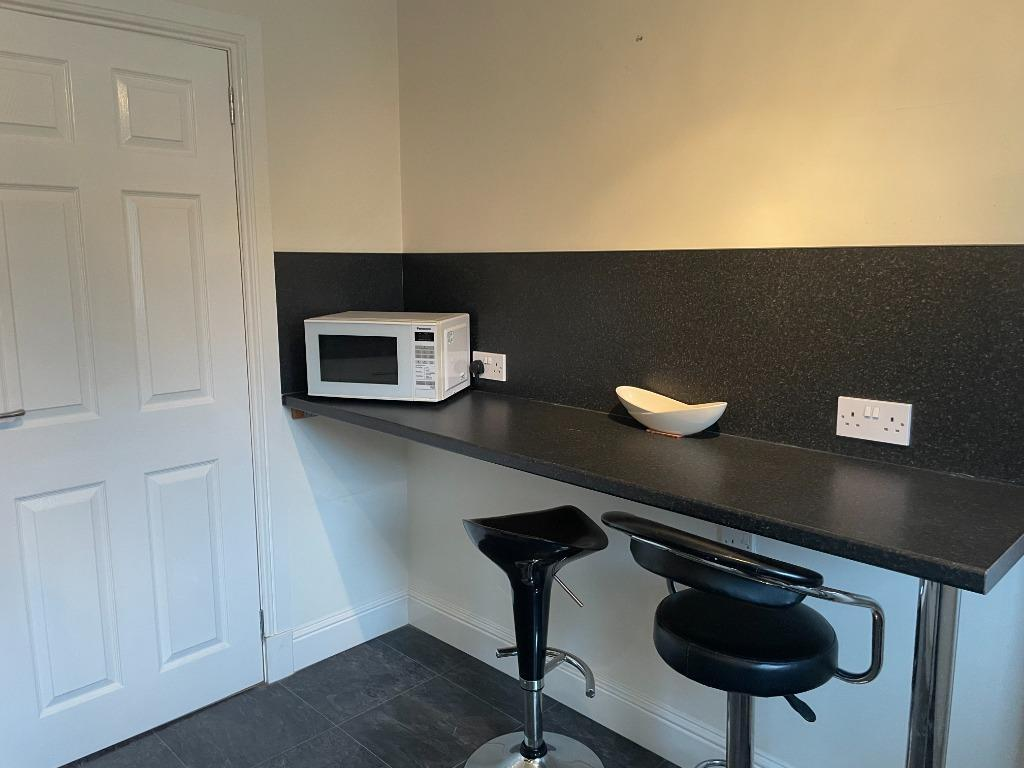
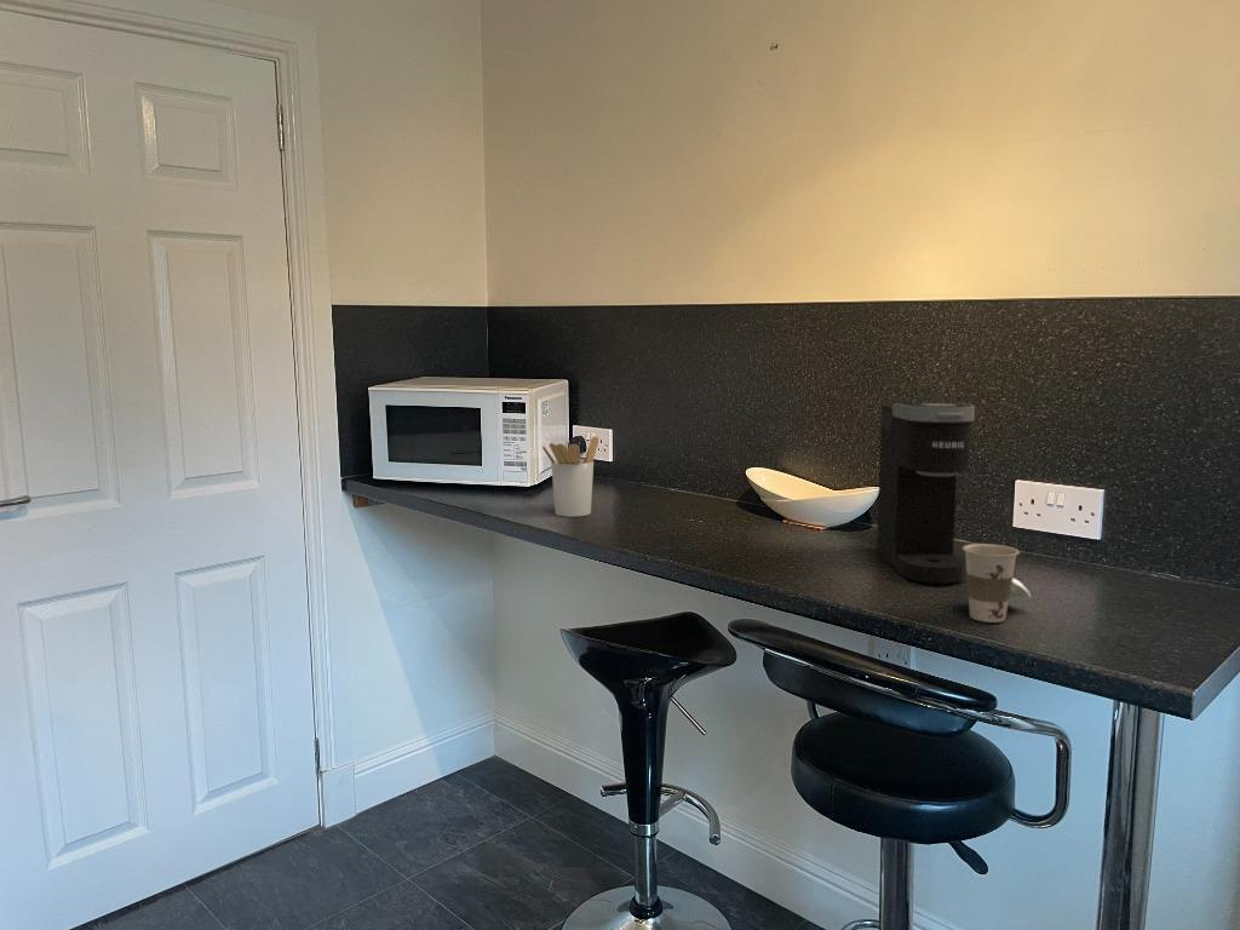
+ coffee maker (922, 484)
+ cup (994, 580)
+ utensil holder (570, 476)
